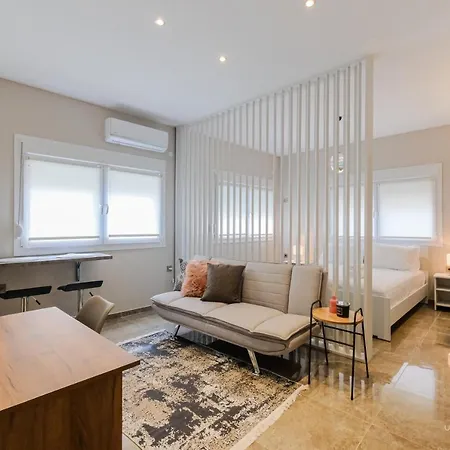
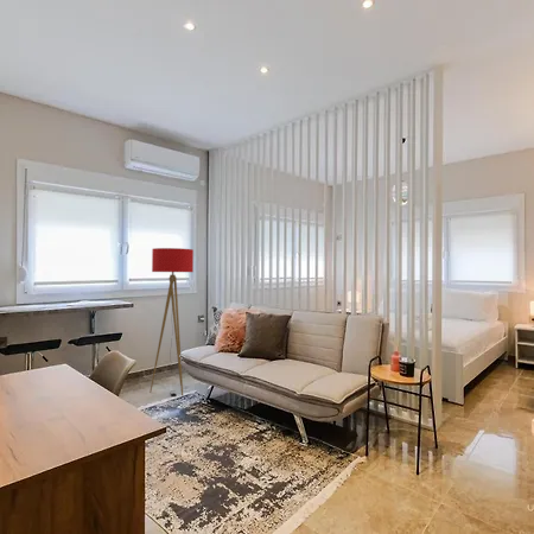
+ floor lamp (171, 319)
